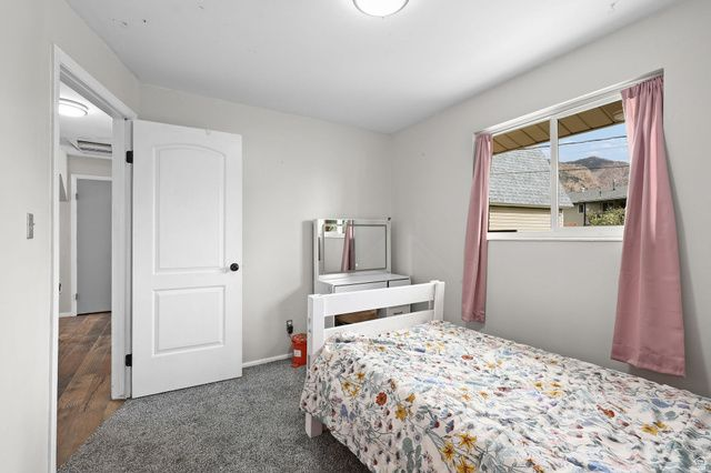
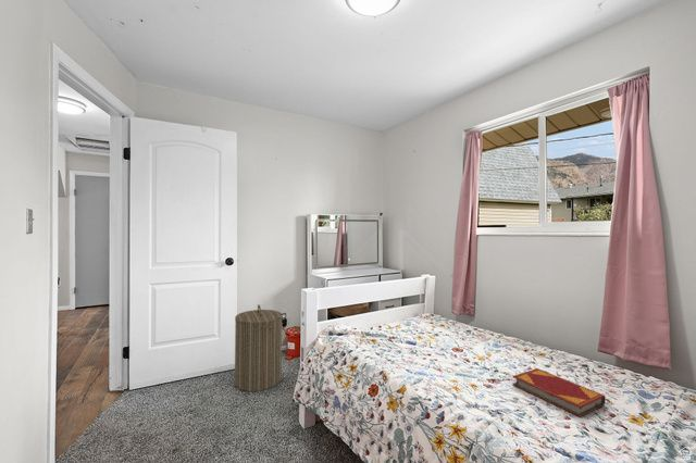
+ hardback book (556, 389)
+ laundry hamper (258, 342)
